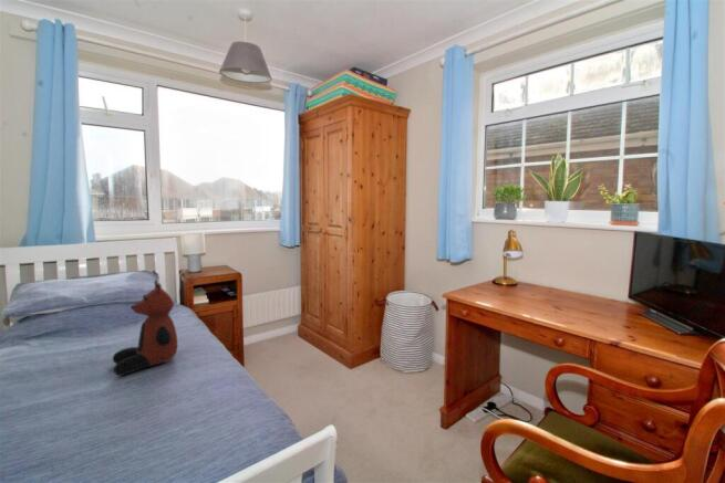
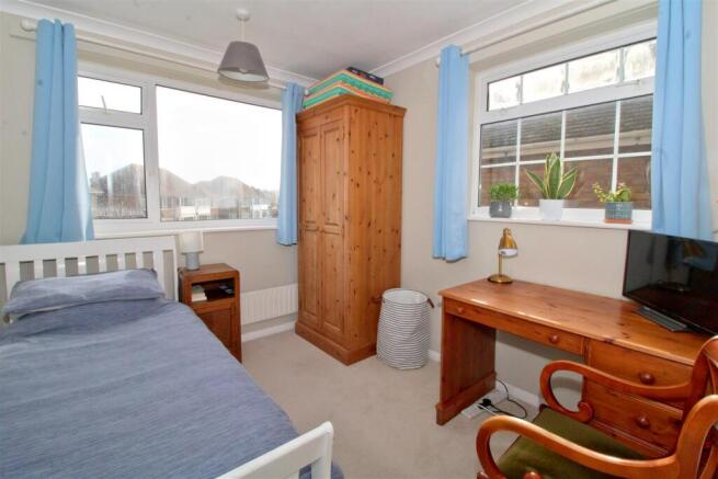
- teddy bear (144, 324)
